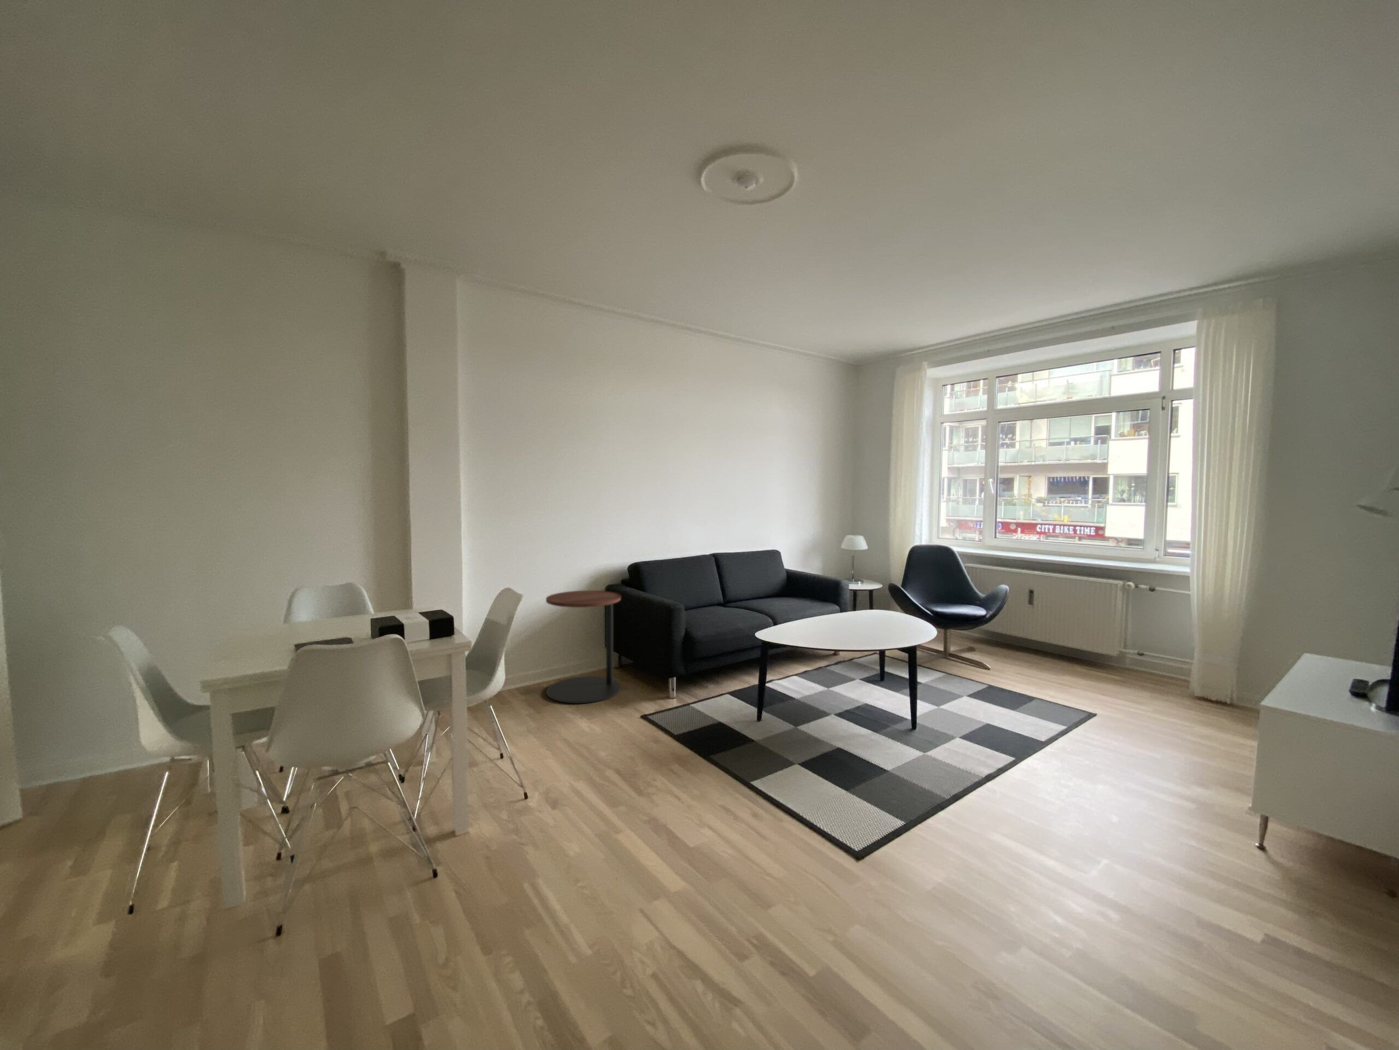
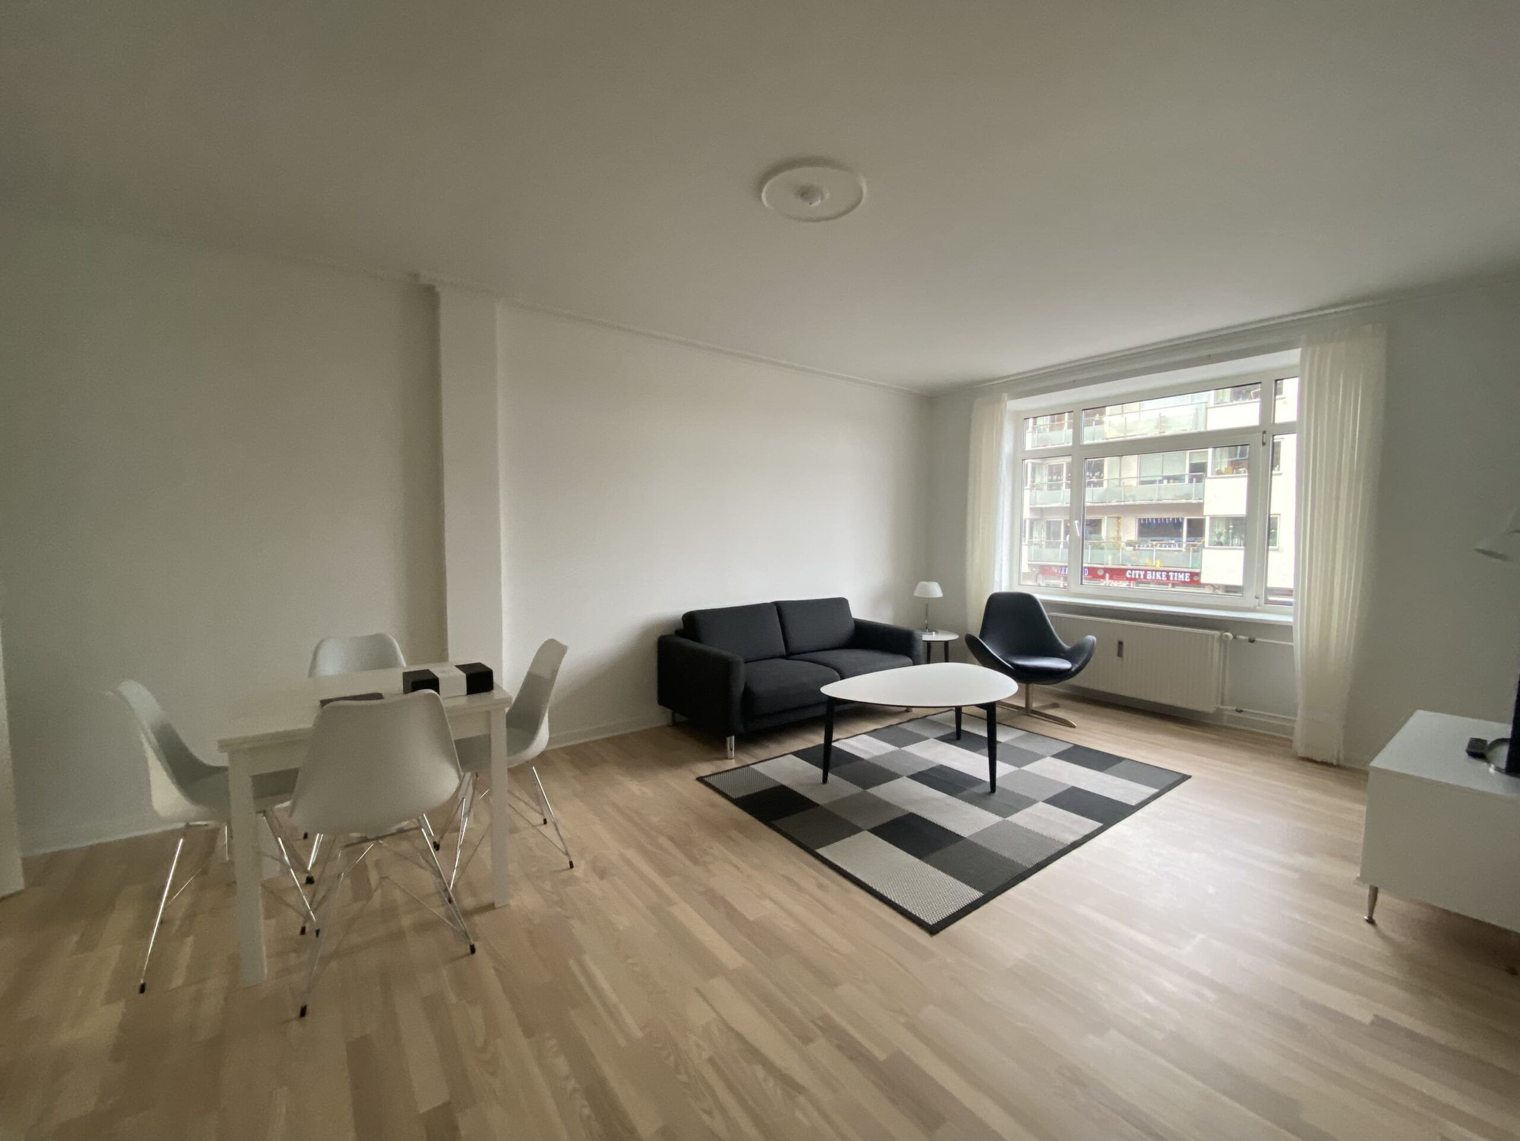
- side table (606, 643)
